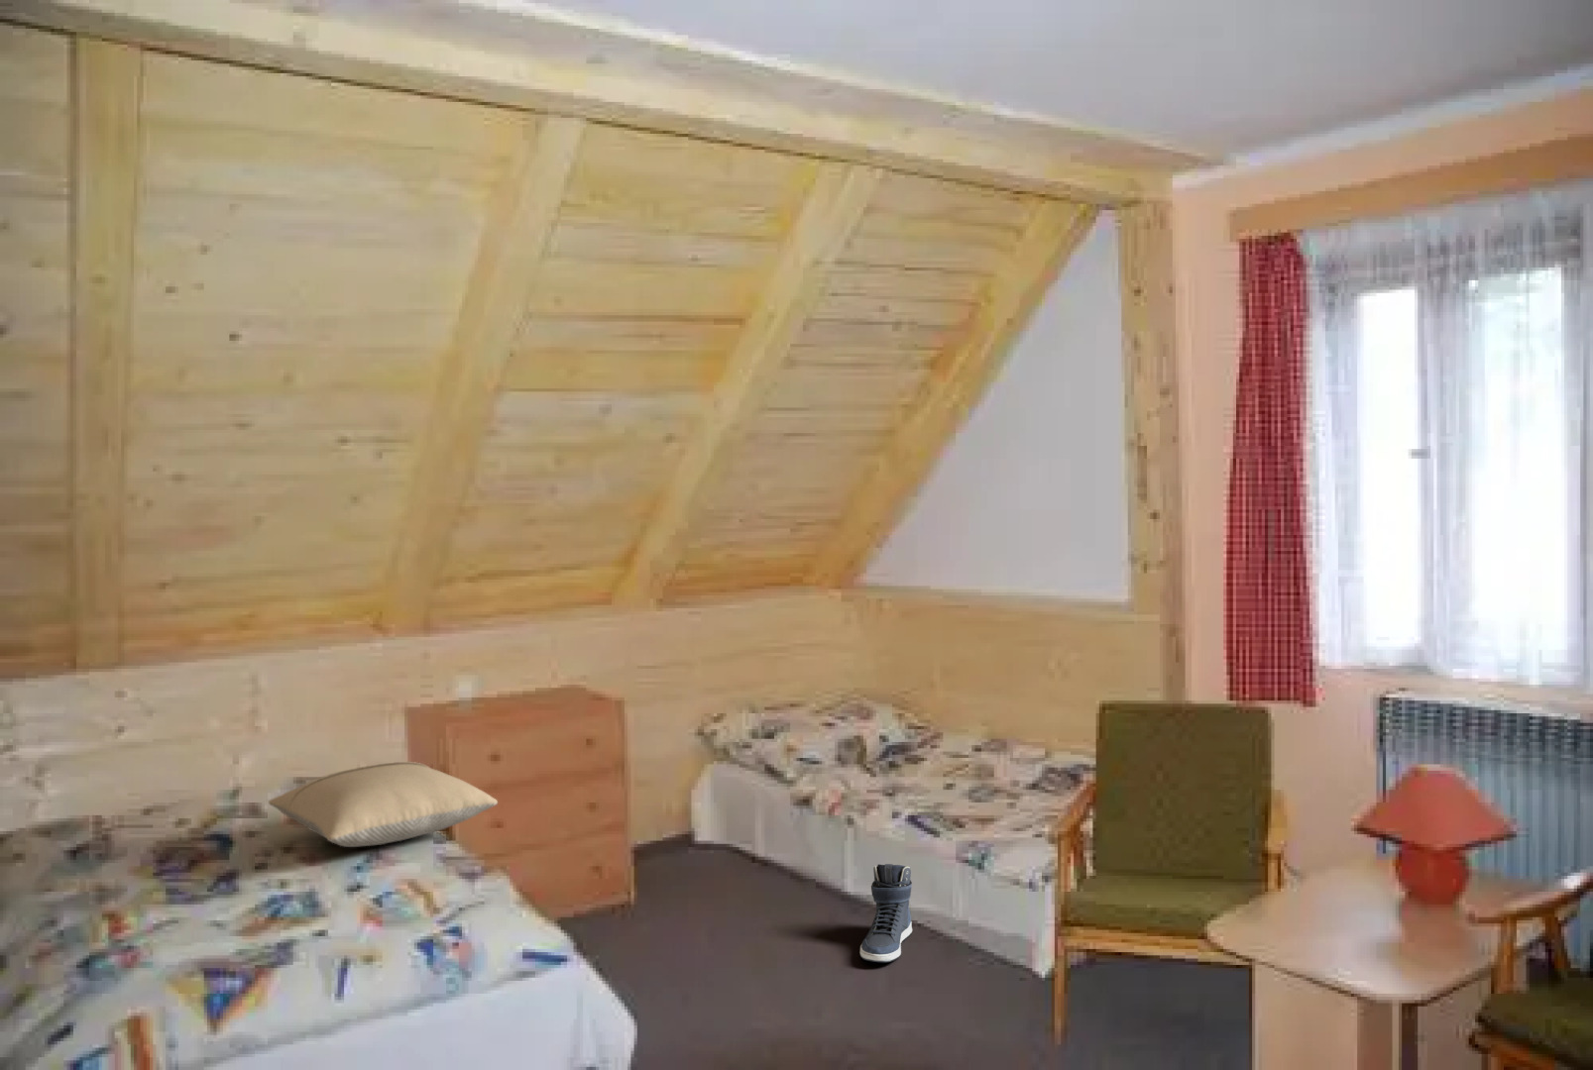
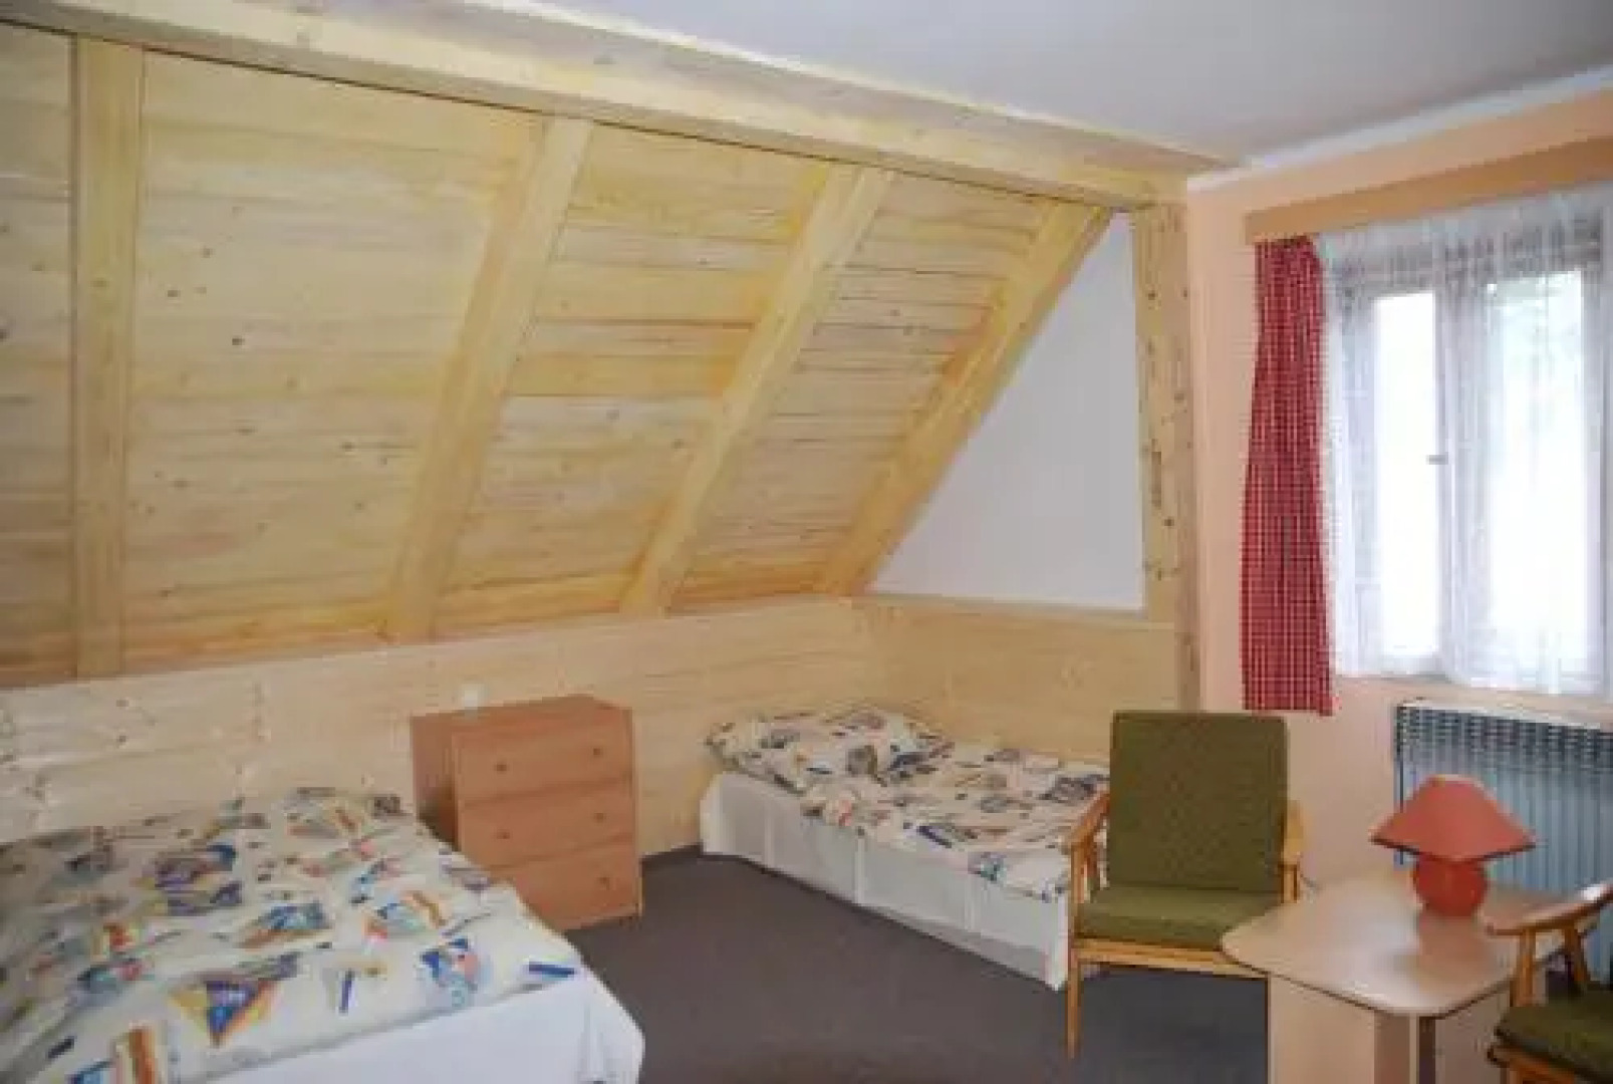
- sneaker (887, 908)
- pillow (381, 802)
